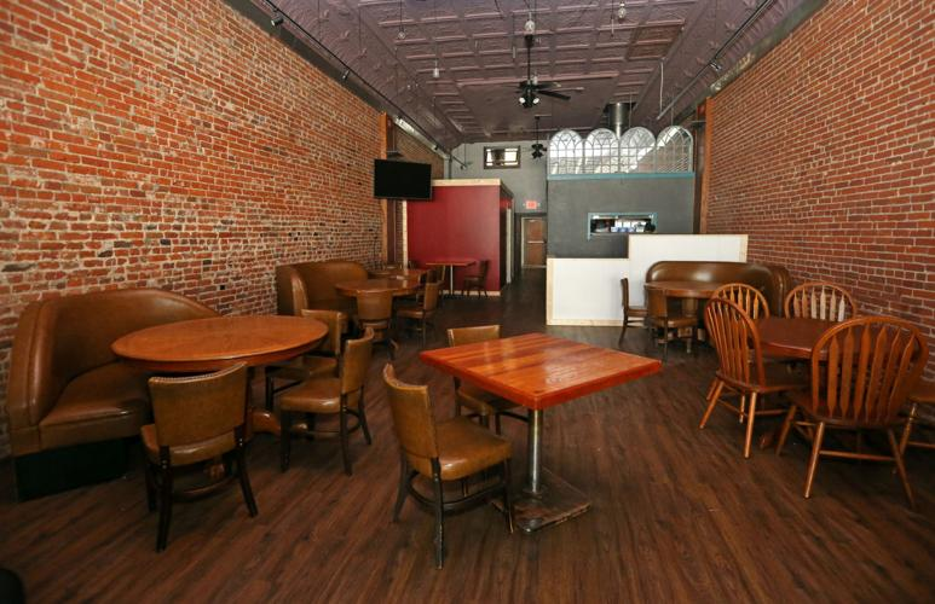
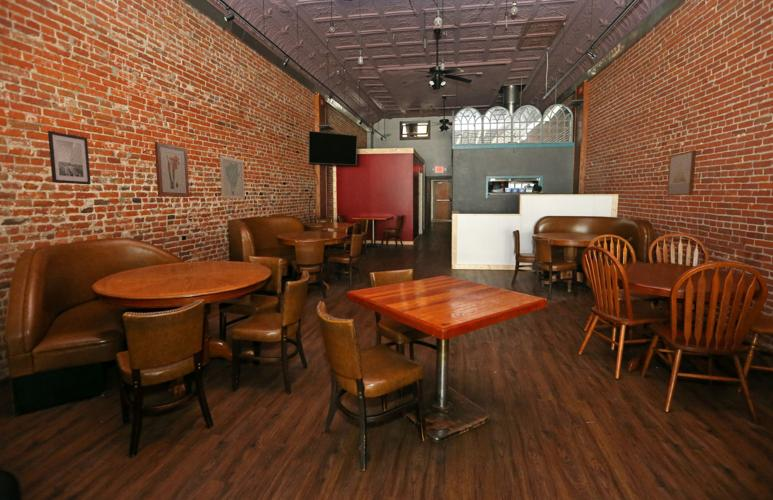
+ wall art (70, 159)
+ wall art (232, 178)
+ wall art (172, 171)
+ wall art (680, 174)
